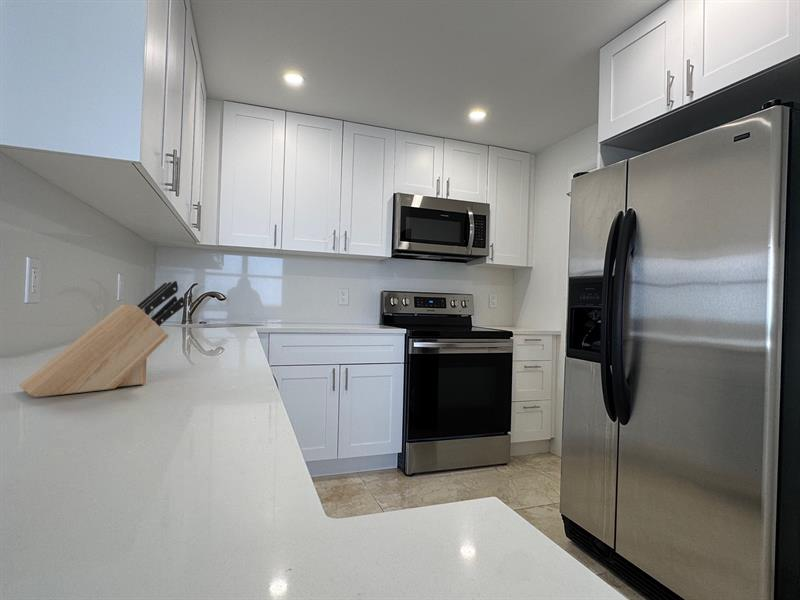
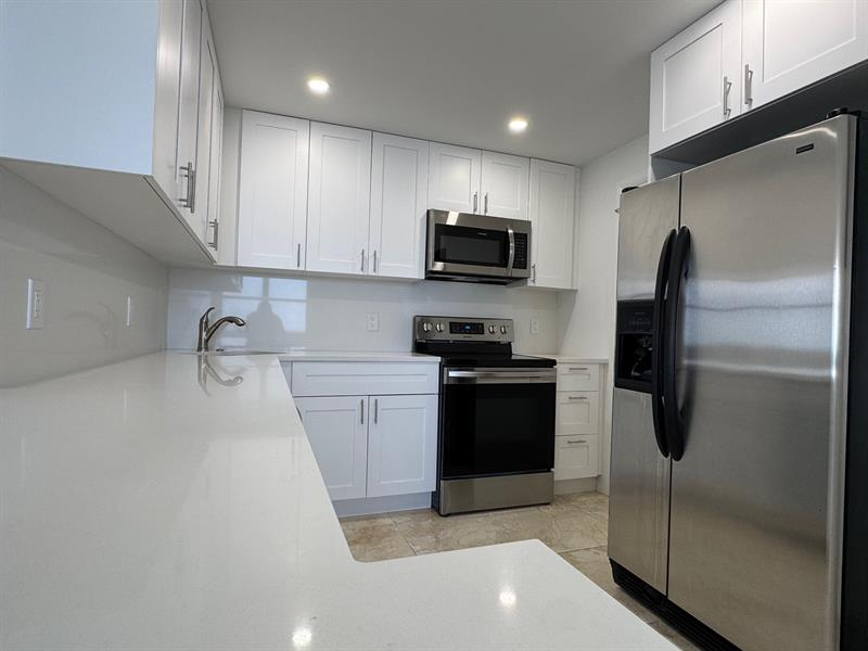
- knife block (111, 331)
